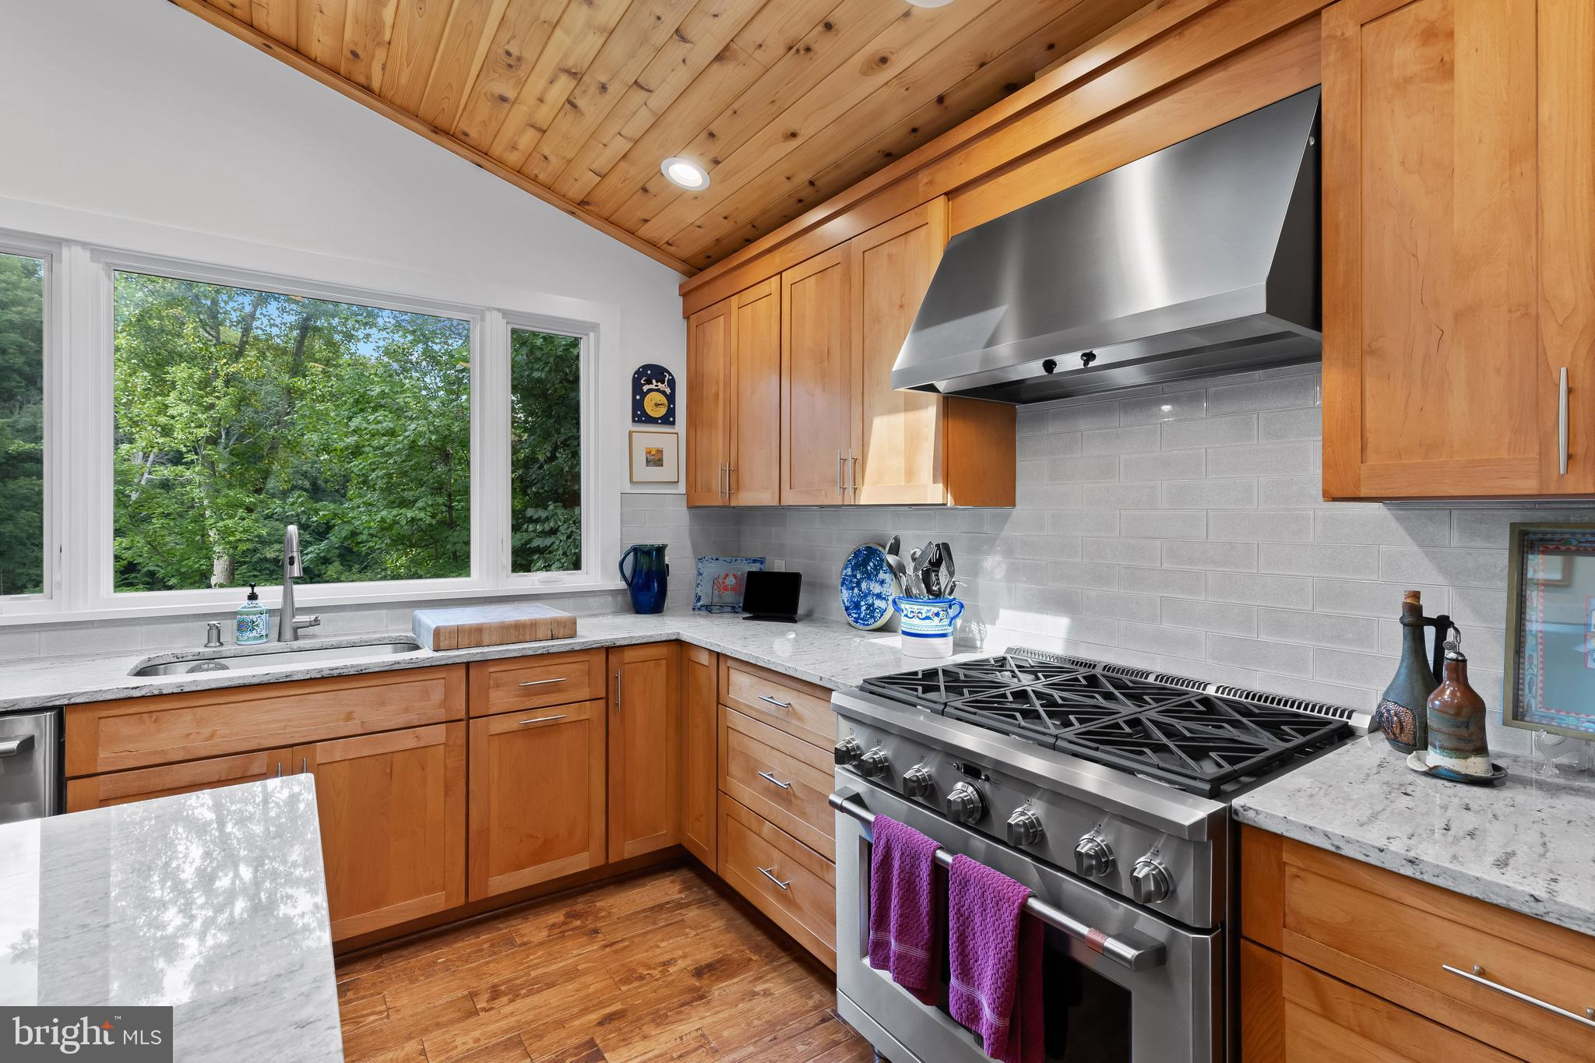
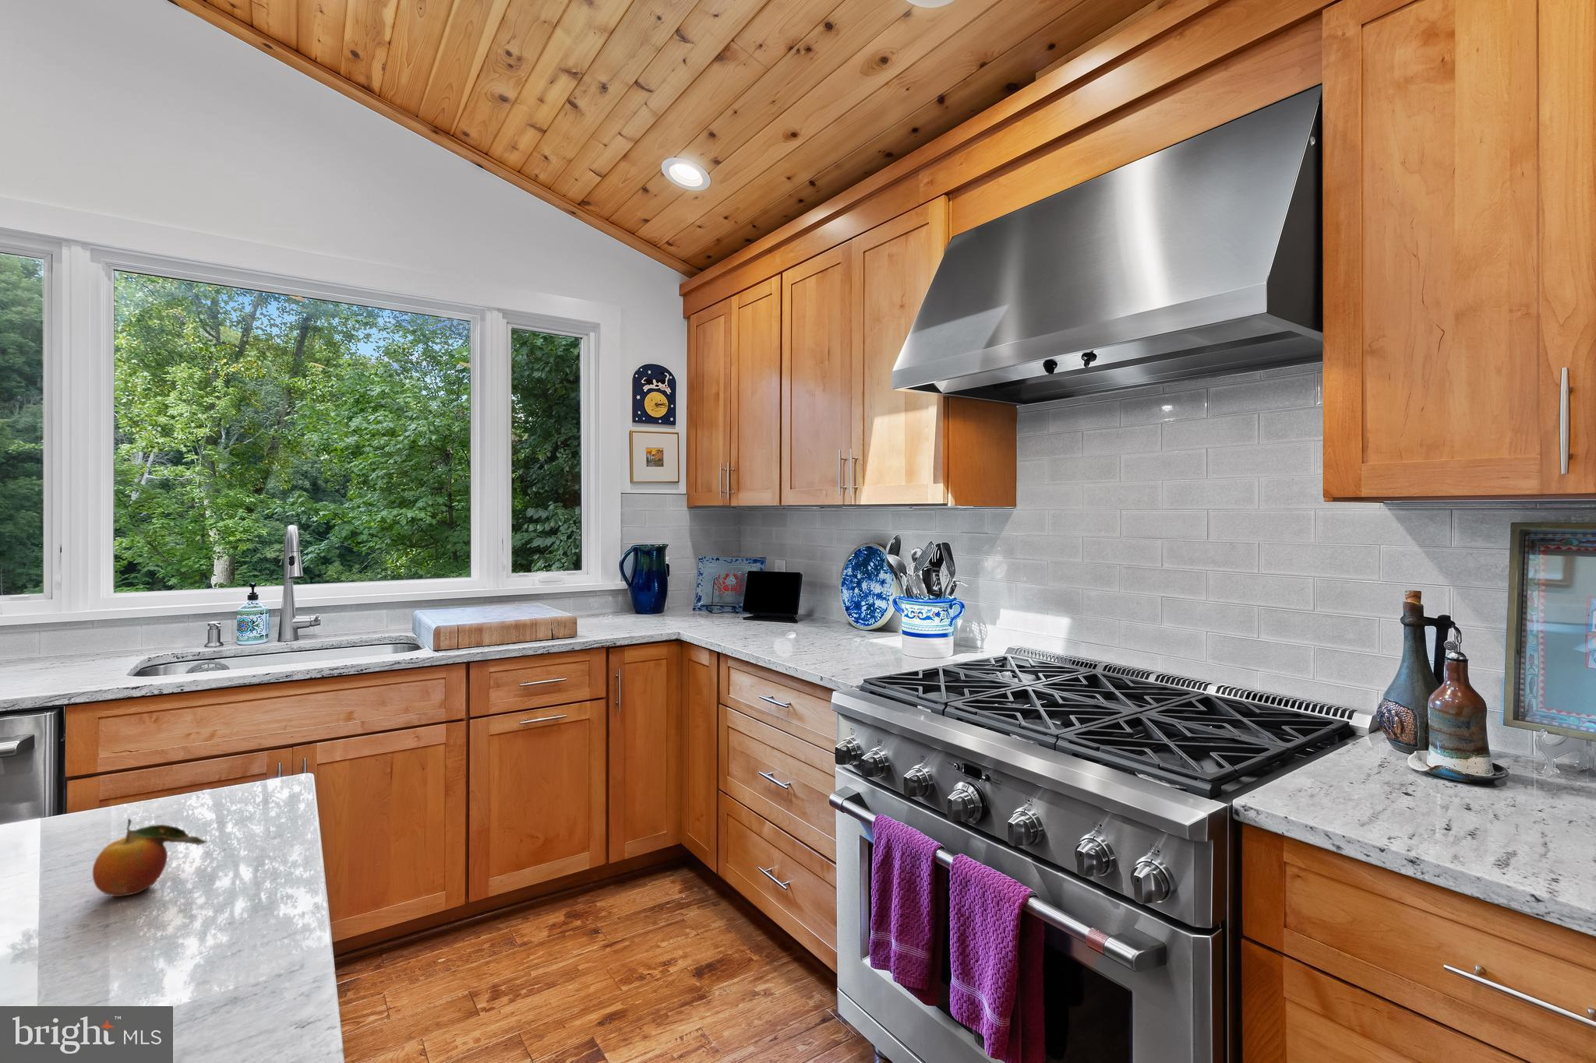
+ fruit (152, 848)
